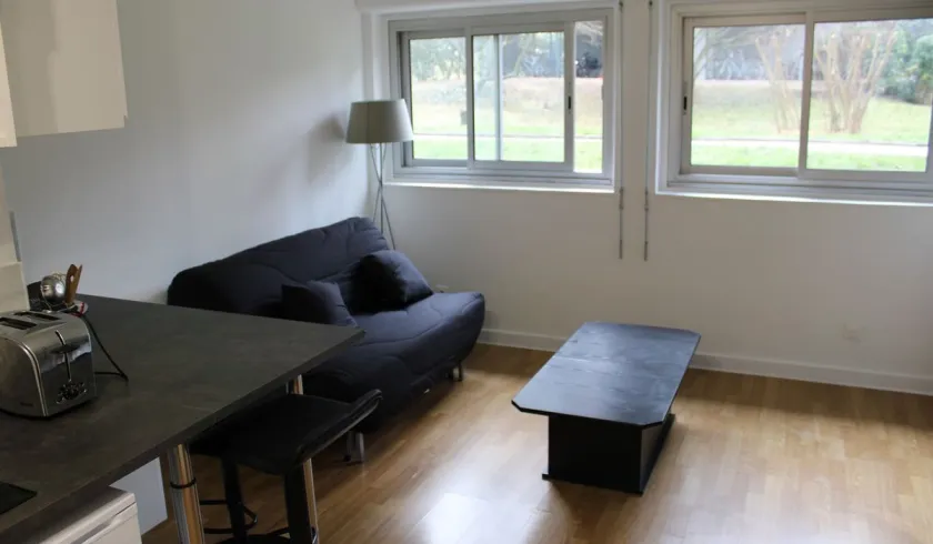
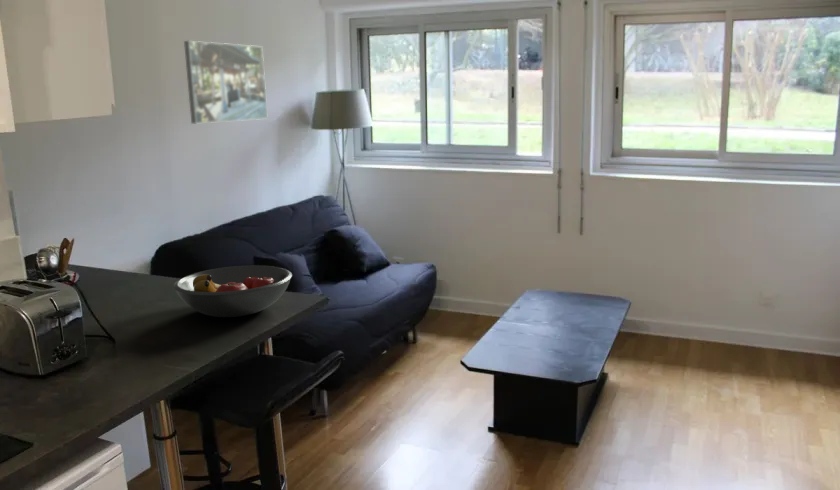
+ fruit bowl (234, 290)
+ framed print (228, 82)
